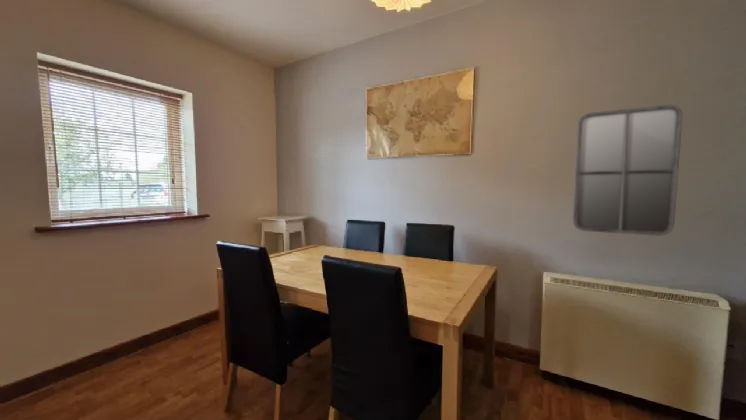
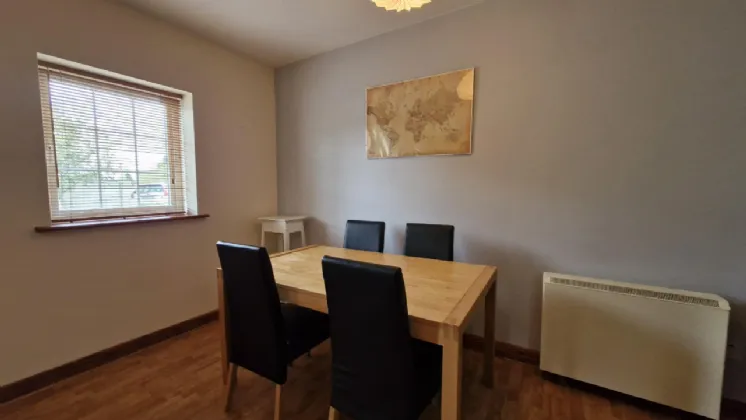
- home mirror (623, 171)
